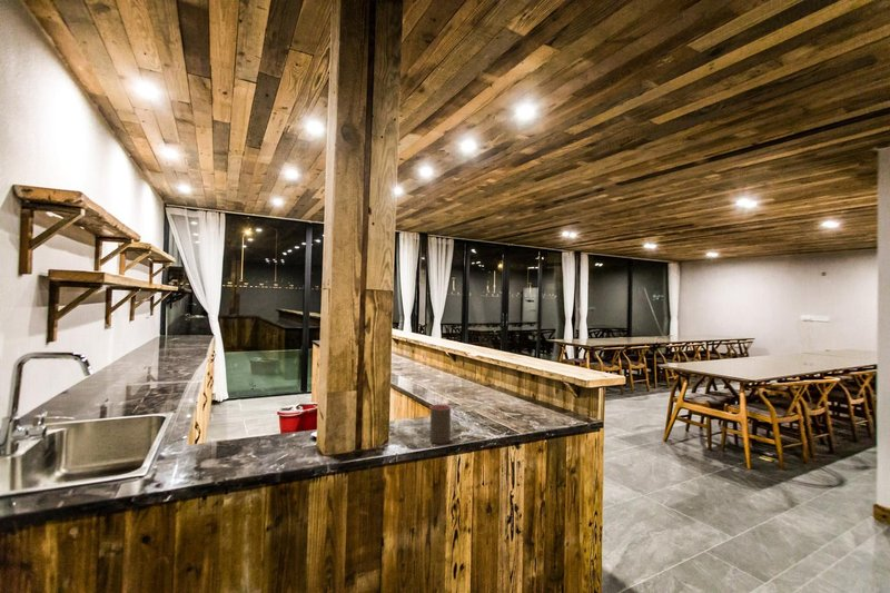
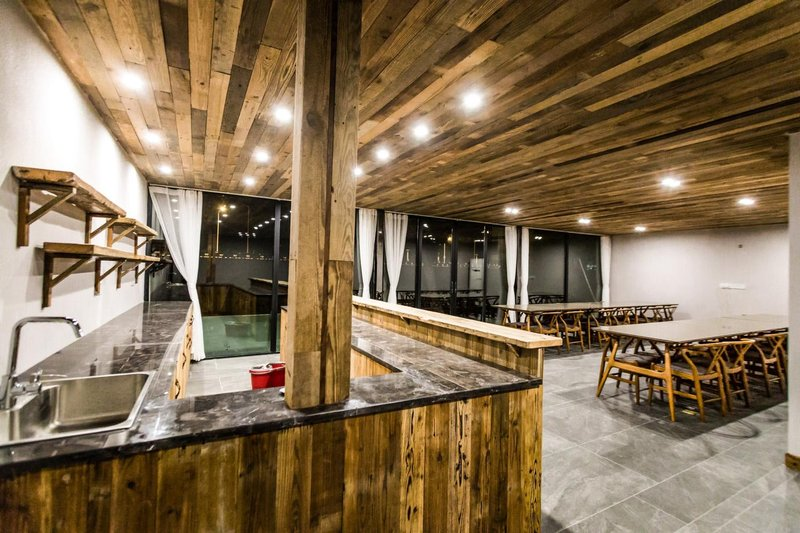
- cup (439, 423)
